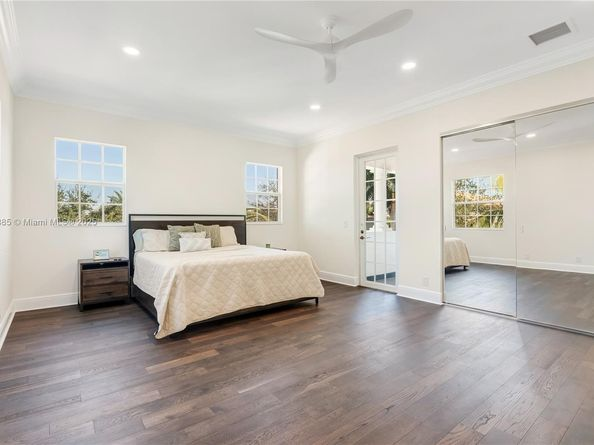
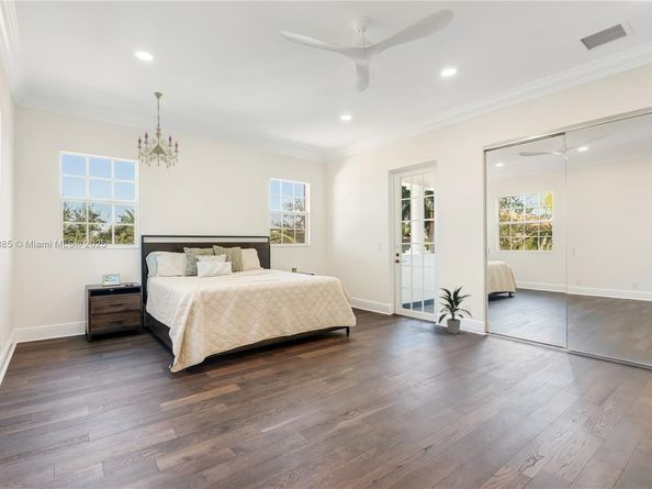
+ indoor plant (451, 308)
+ chandelier (158, 130)
